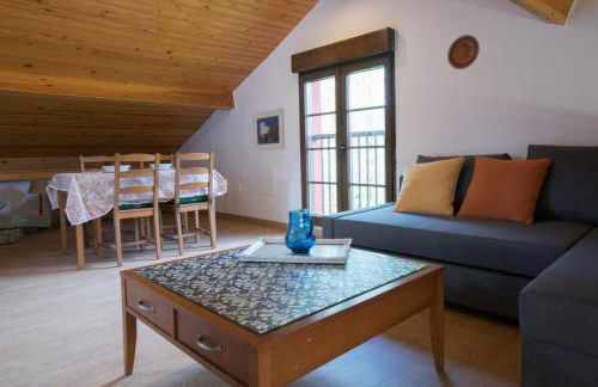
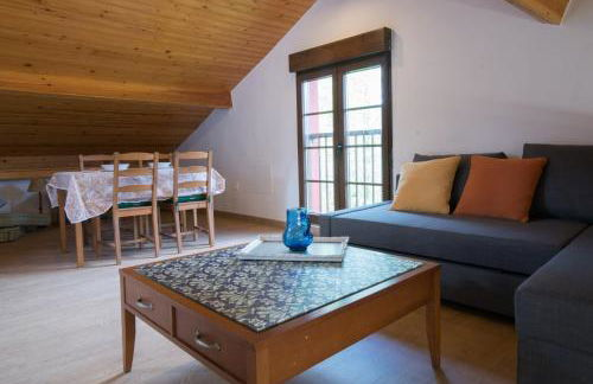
- decorative plate (463, 51)
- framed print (268, 130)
